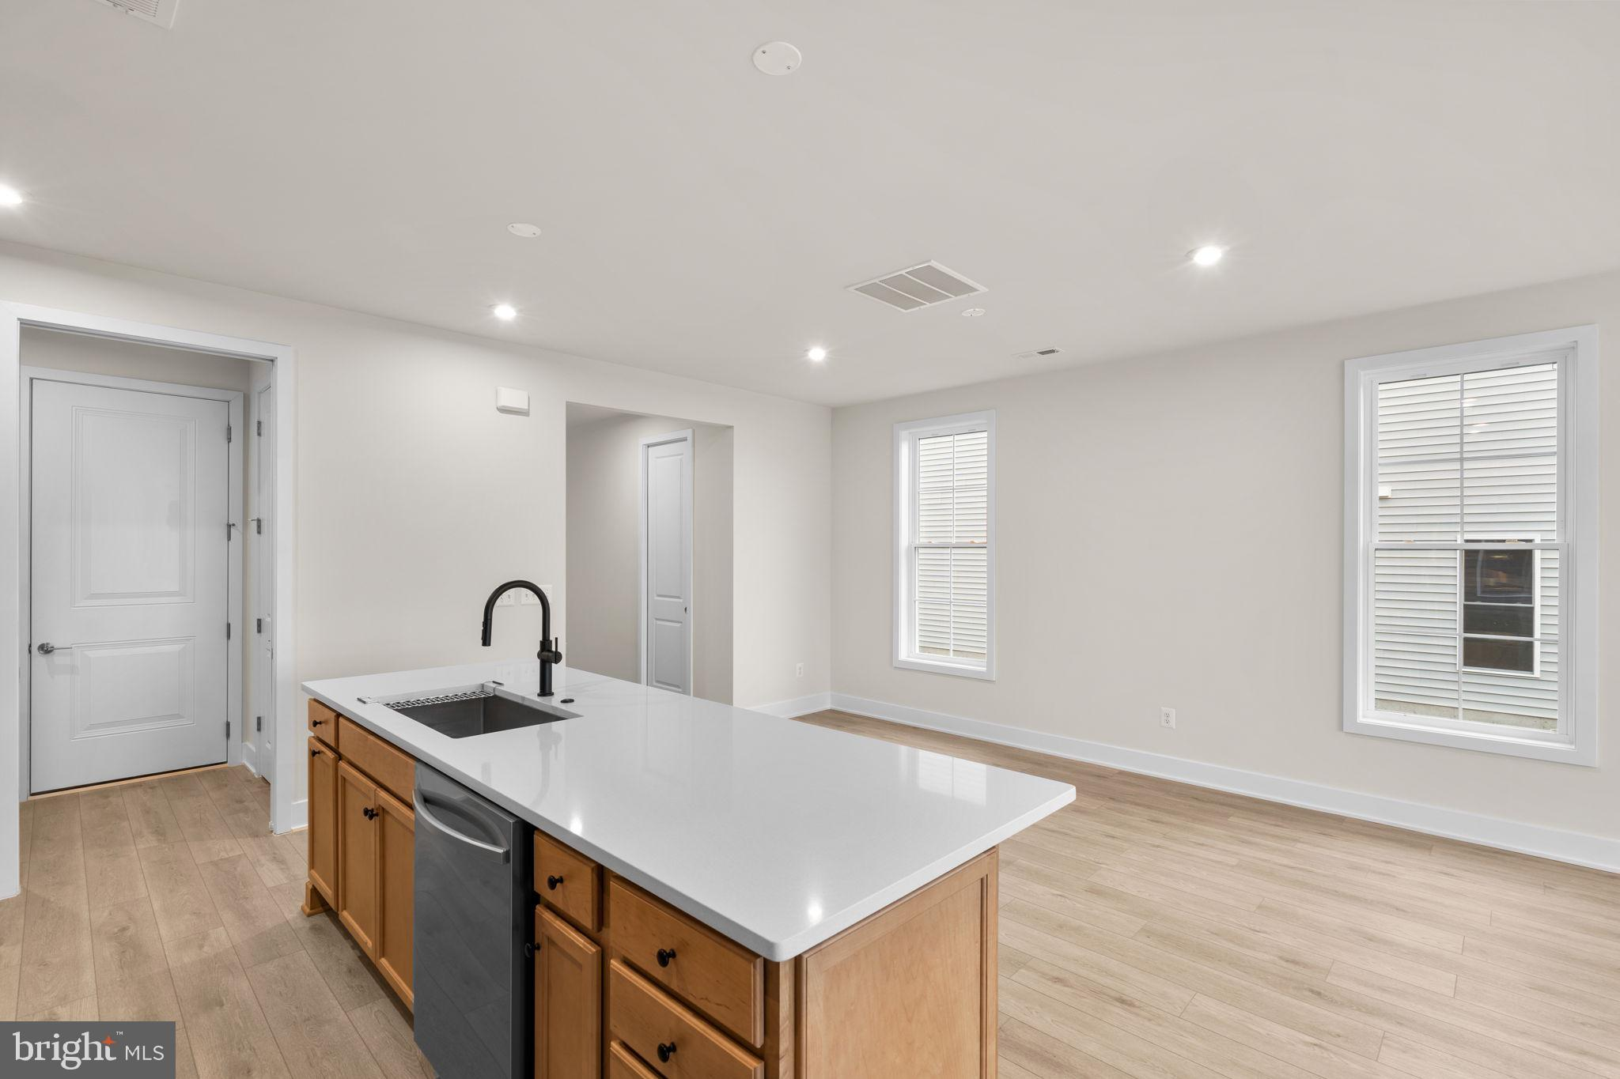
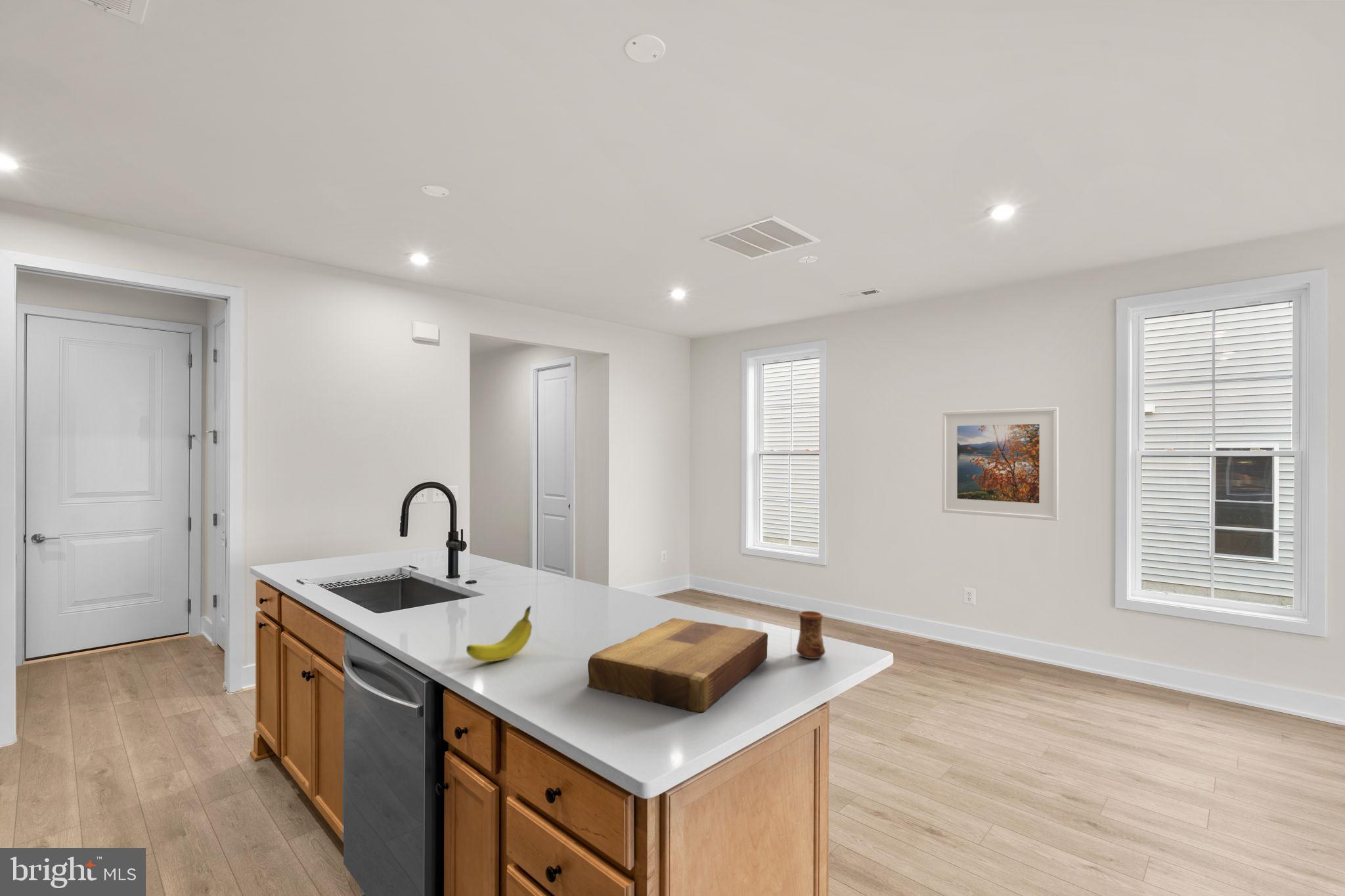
+ fruit (503, 639)
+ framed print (996, 463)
+ cup (810, 634)
+ cutting board (682, 656)
